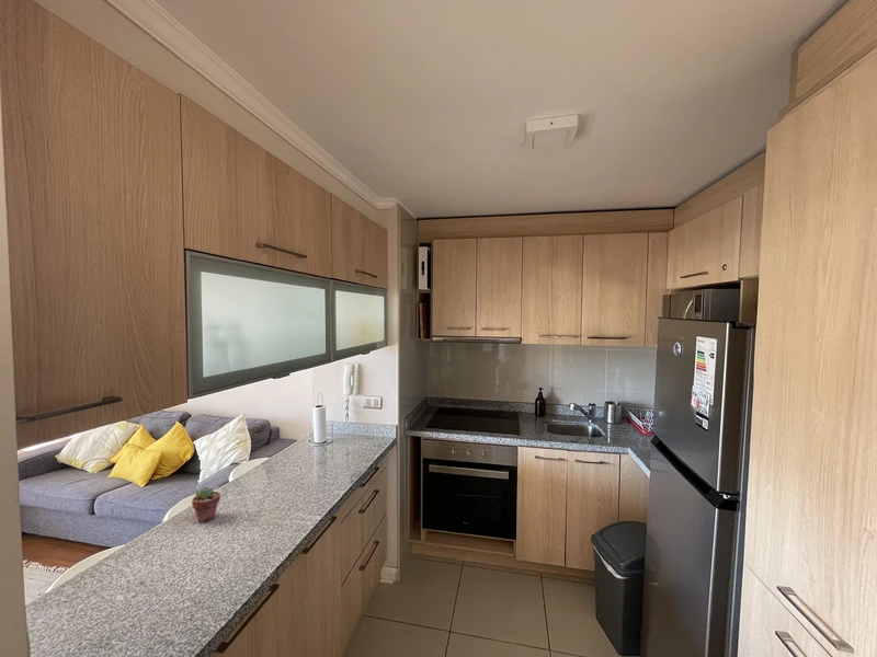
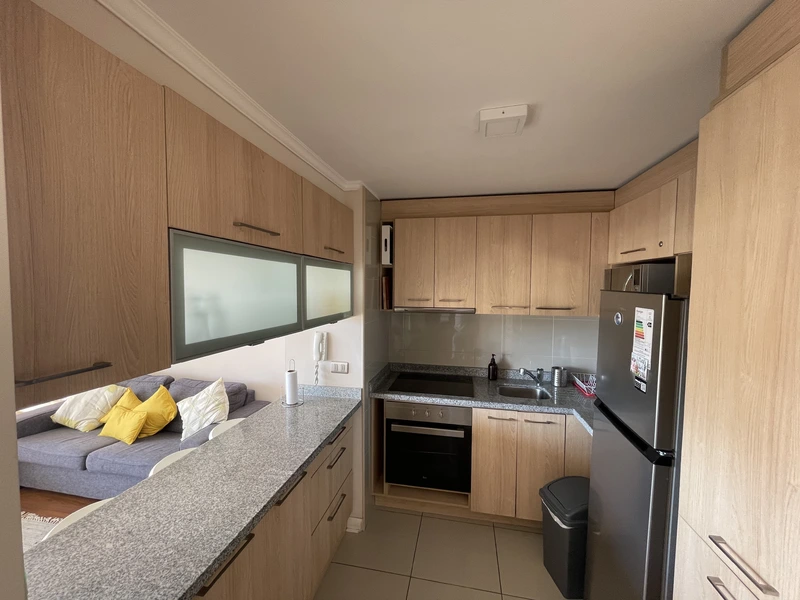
- potted succulent (206, 503)
